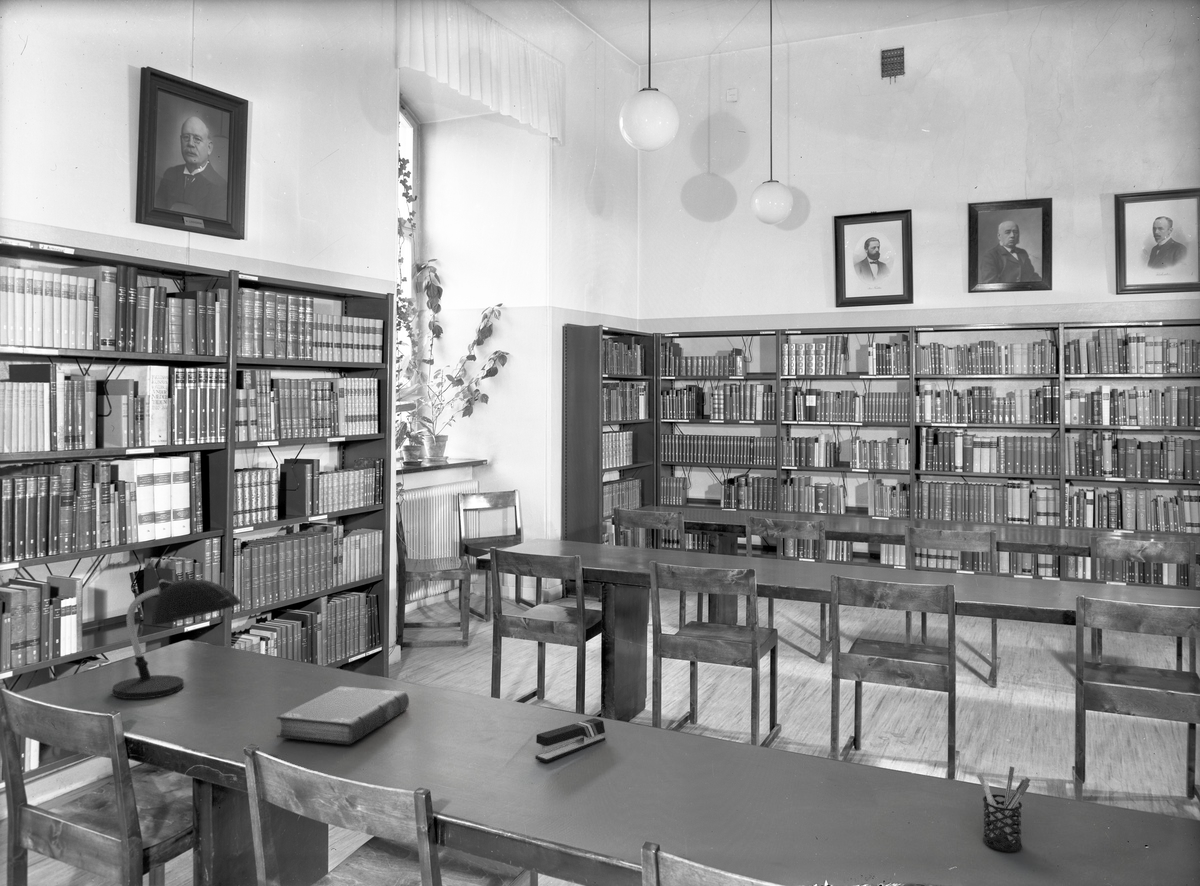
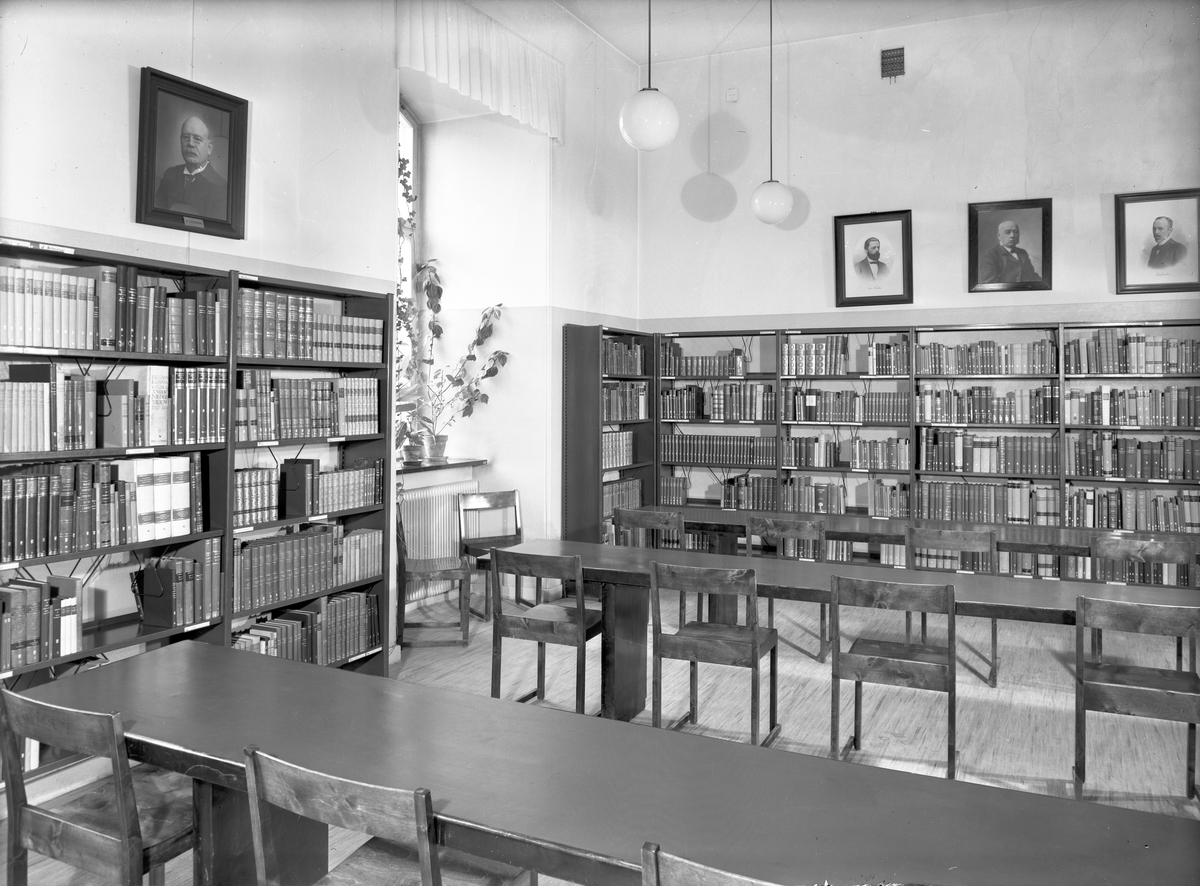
- stapler (571, 737)
- book (346, 713)
- desk lamp (173, 621)
- pen holder (998, 804)
